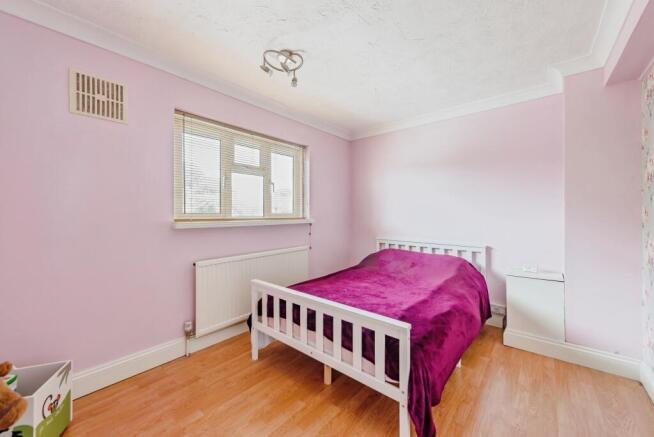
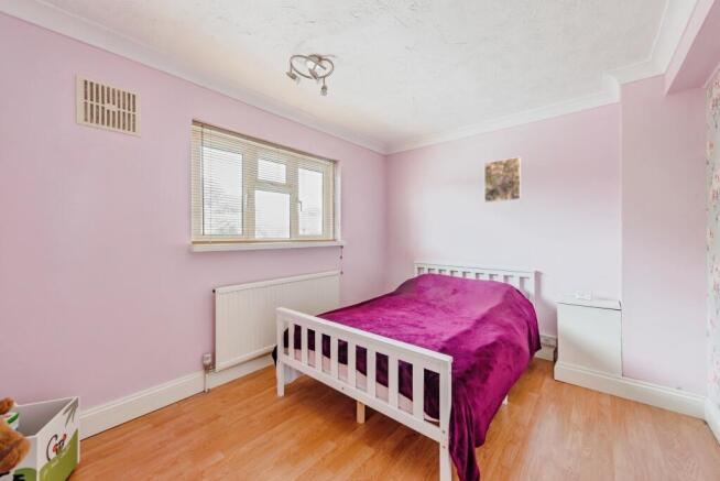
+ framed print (502, 181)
